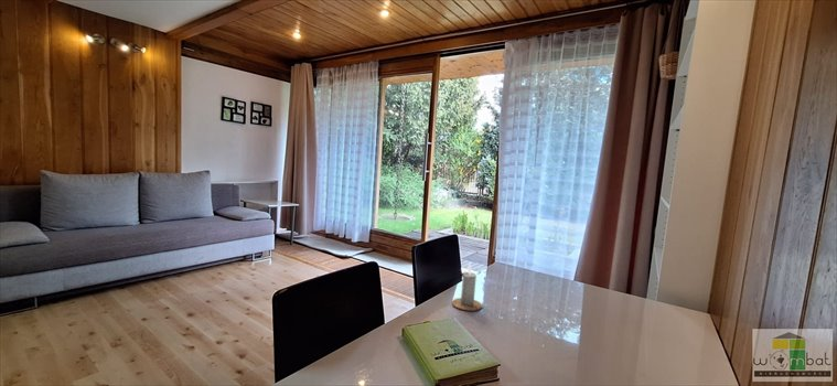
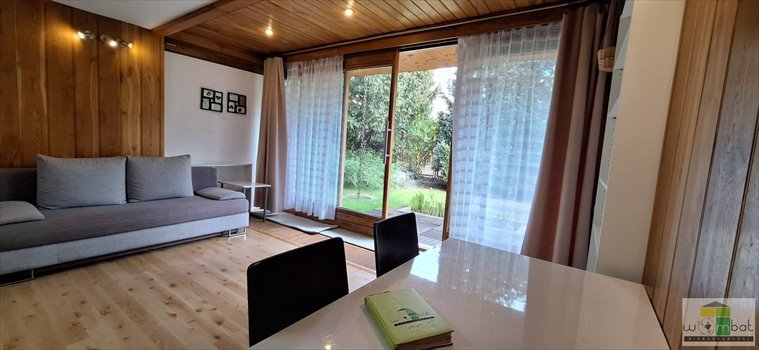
- candle (469, 282)
